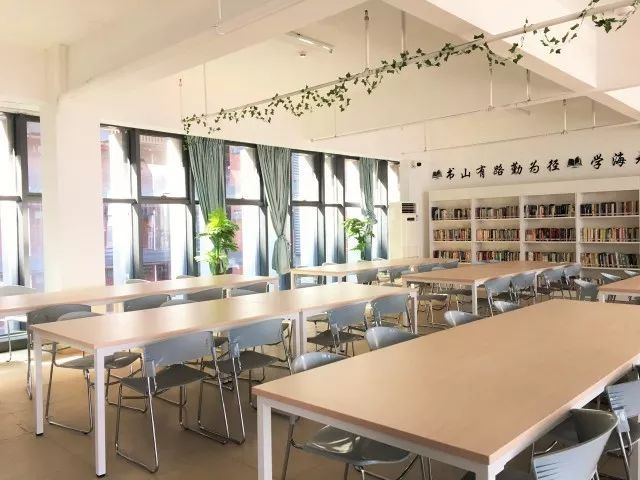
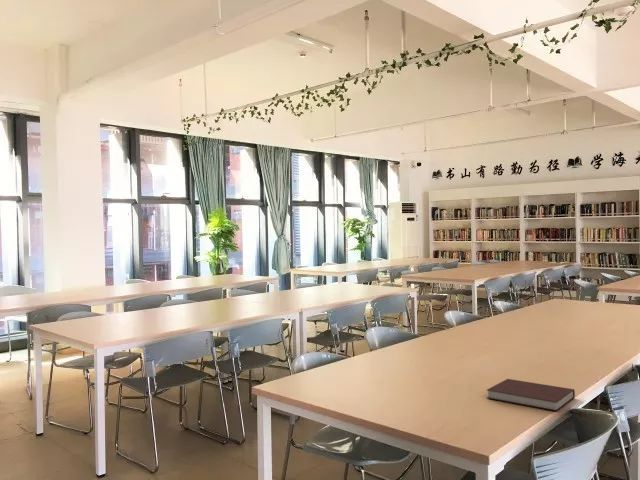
+ notebook (530, 393)
